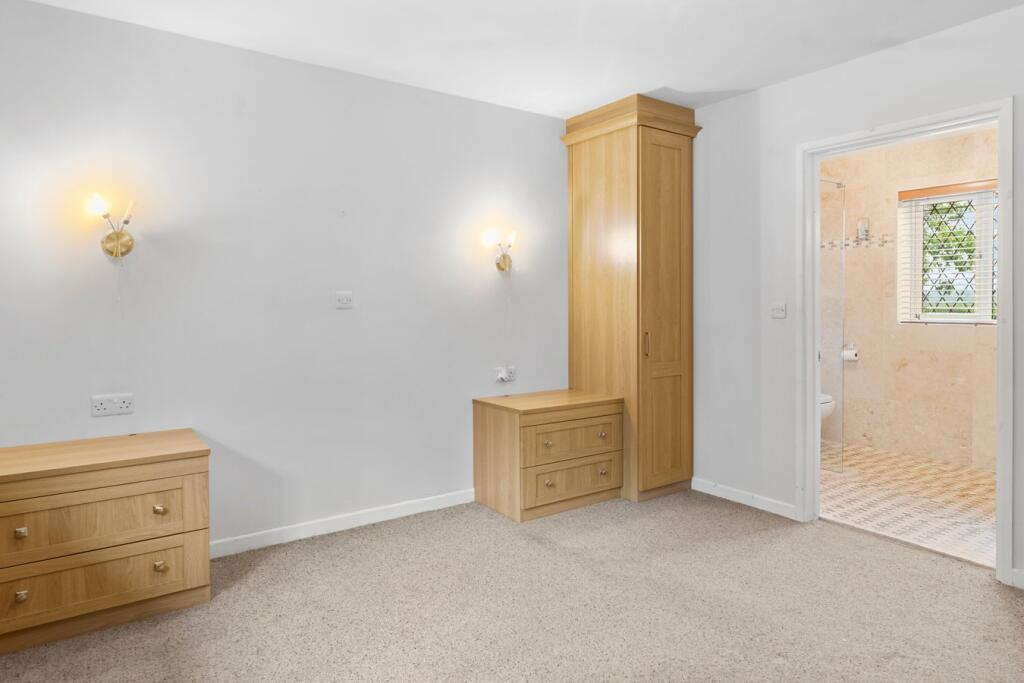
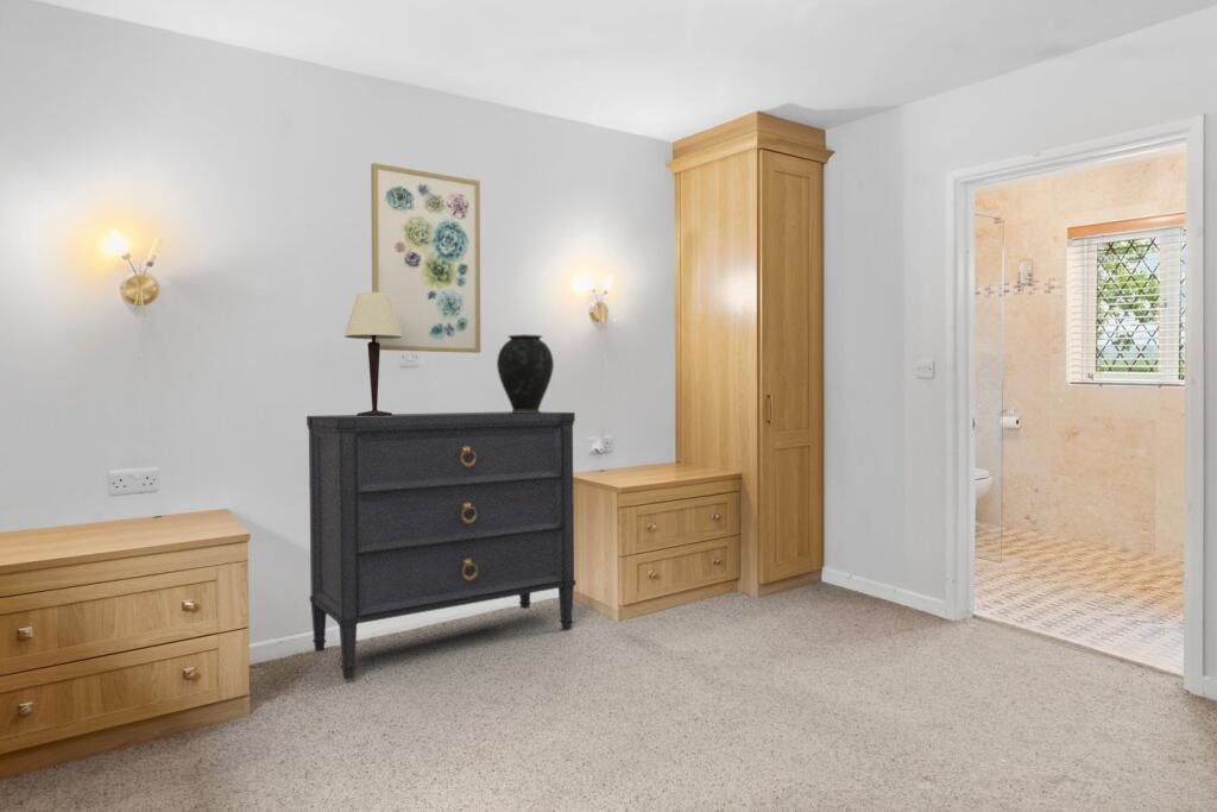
+ wall art (428, 262)
+ table lamp (373, 354)
+ dresser (447, 527)
+ vase (525, 373)
